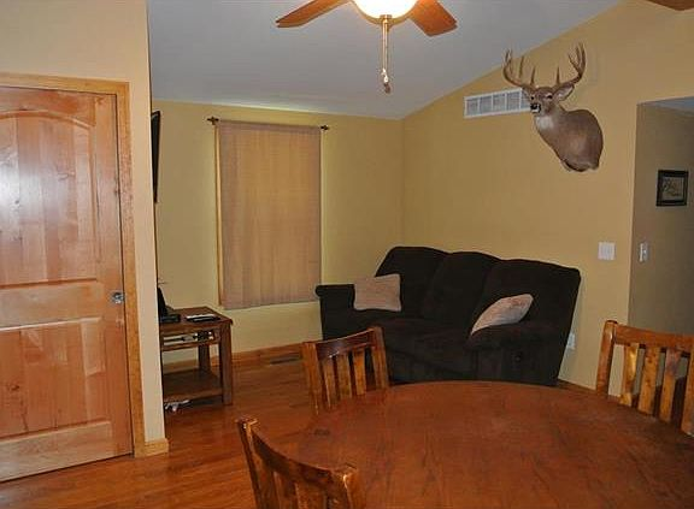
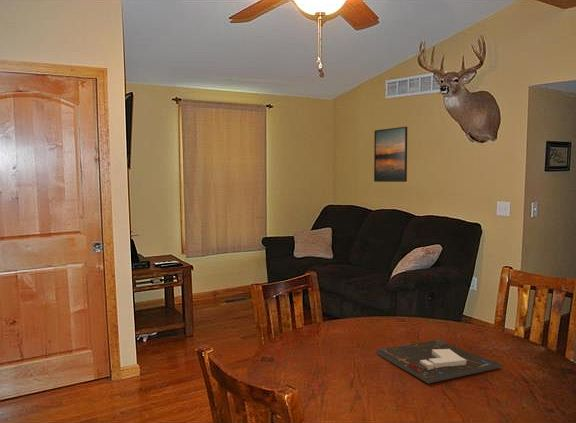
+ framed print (390, 155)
+ board game (434, 357)
